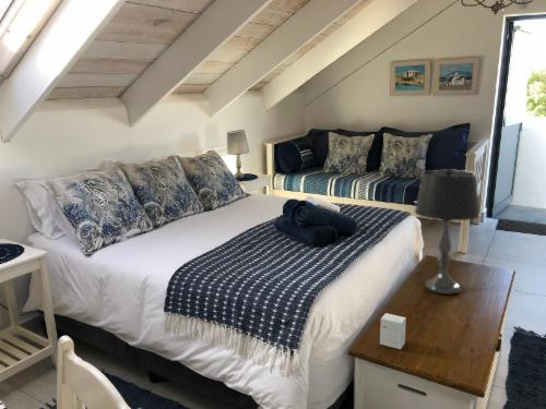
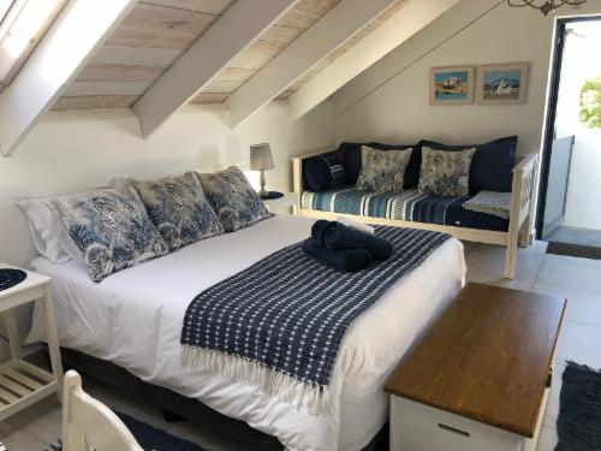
- table lamp (446, 231)
- small box (392, 330)
